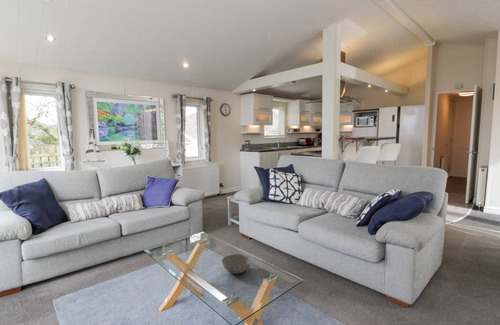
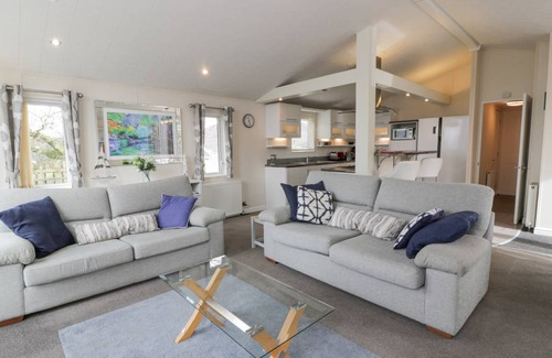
- bowl (236, 265)
